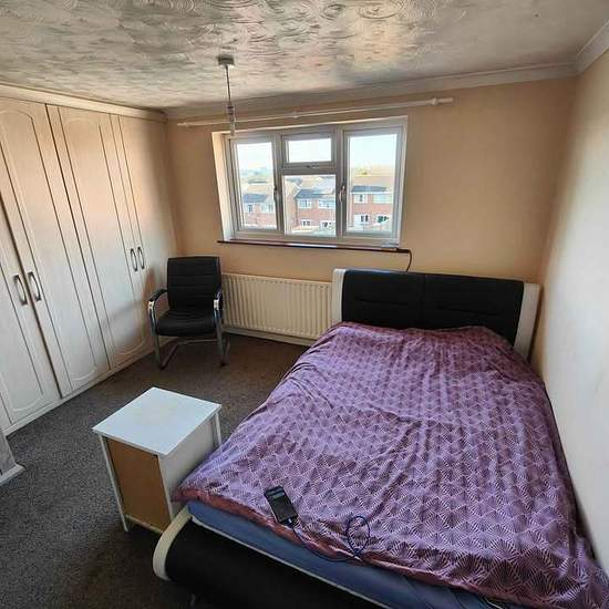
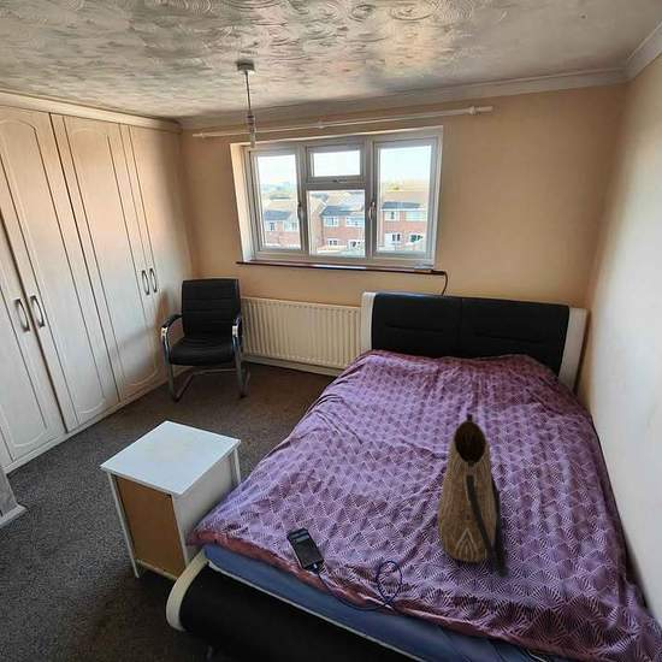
+ tote bag (473, 485)
